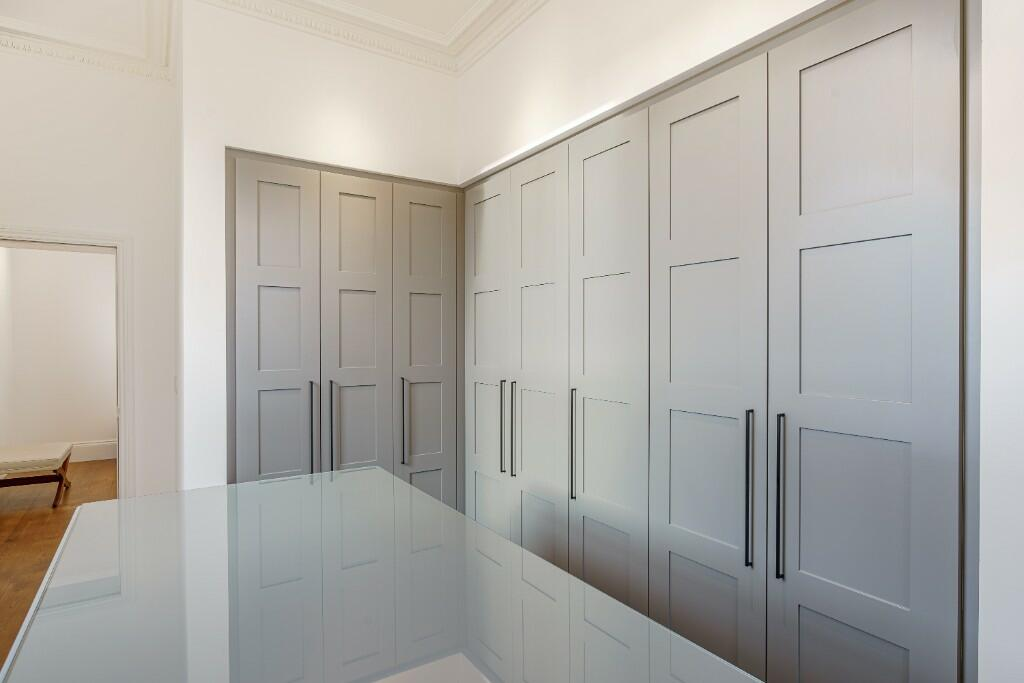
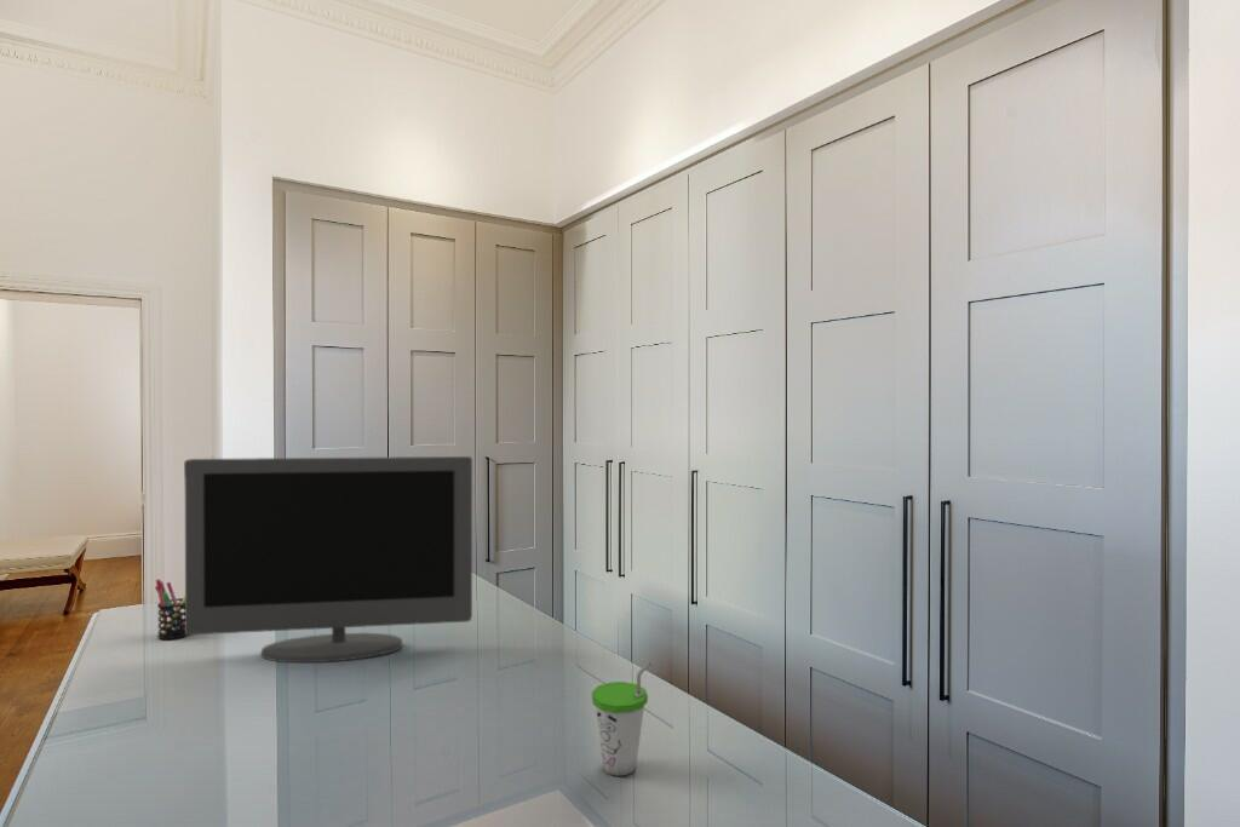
+ monitor (334, 553)
+ pen holder (171, 607)
+ cup (619, 713)
